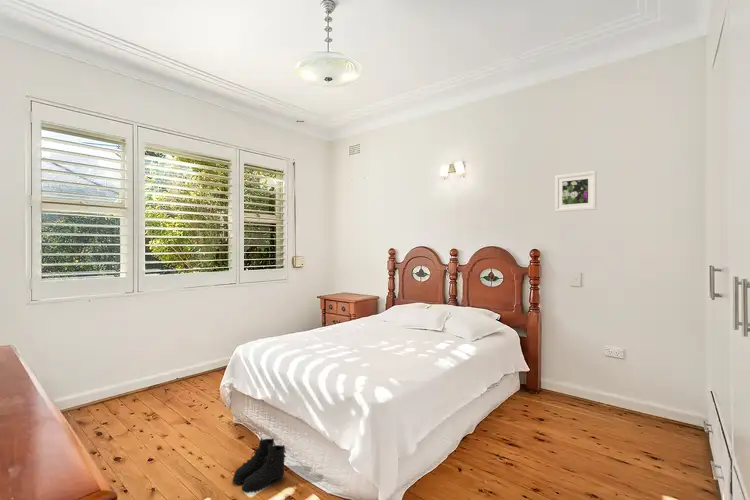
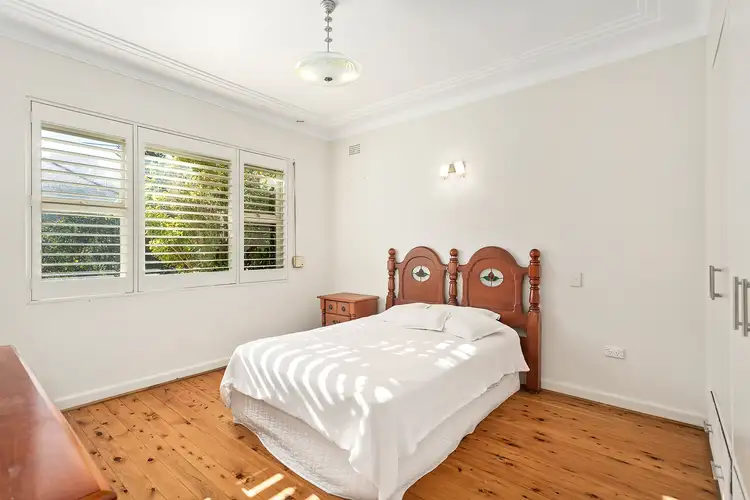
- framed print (575, 192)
- boots (259, 461)
